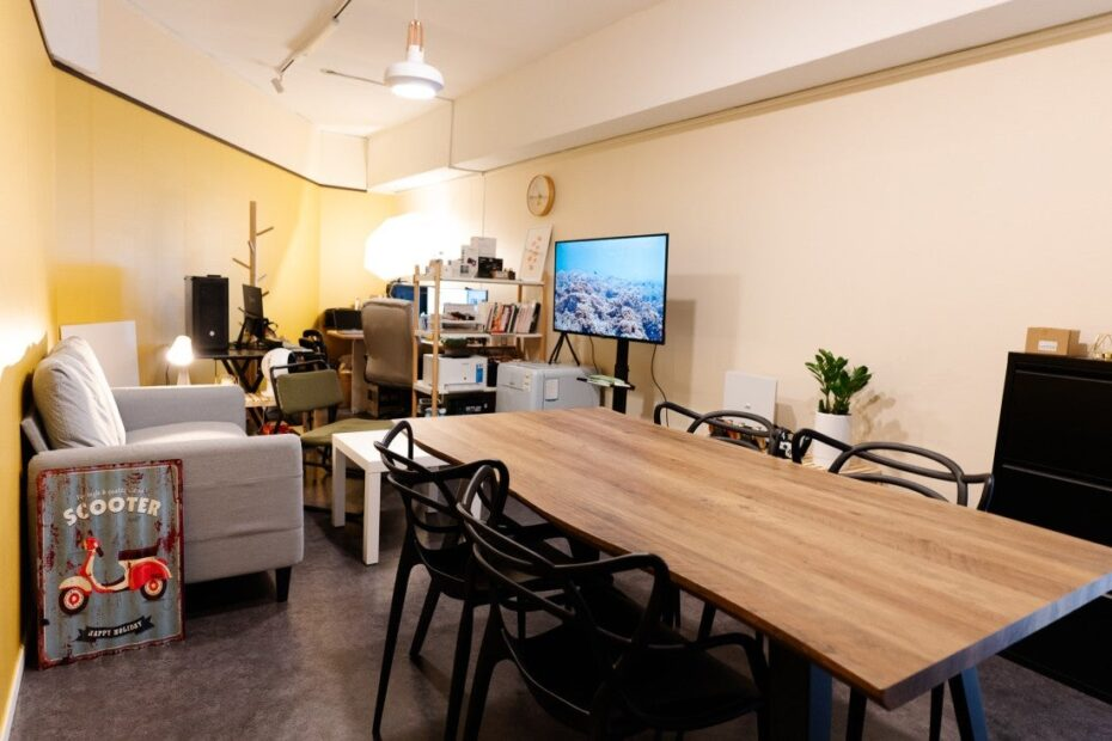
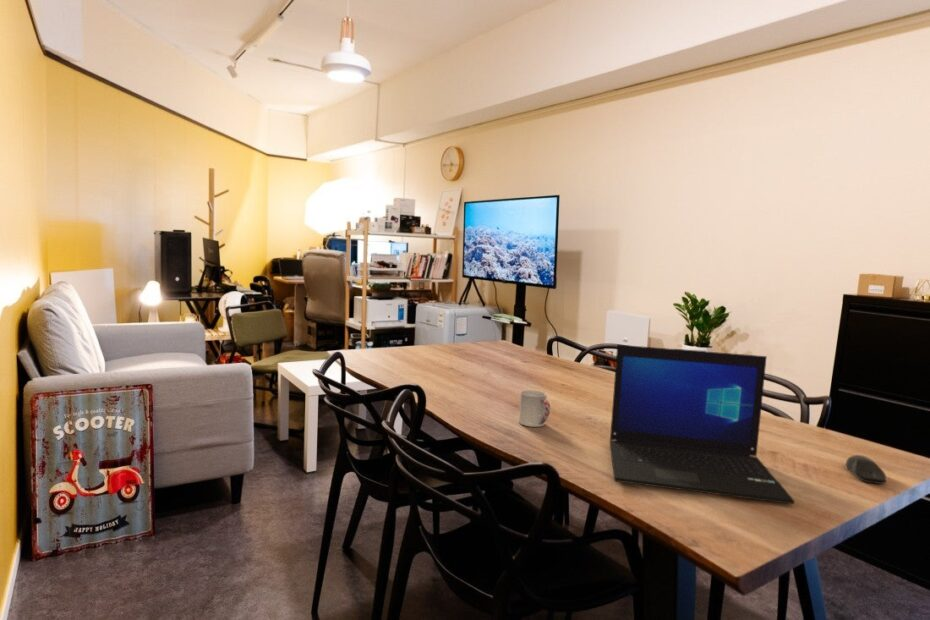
+ cup (536, 409)
+ computer mouse (865, 467)
+ laptop (694, 415)
